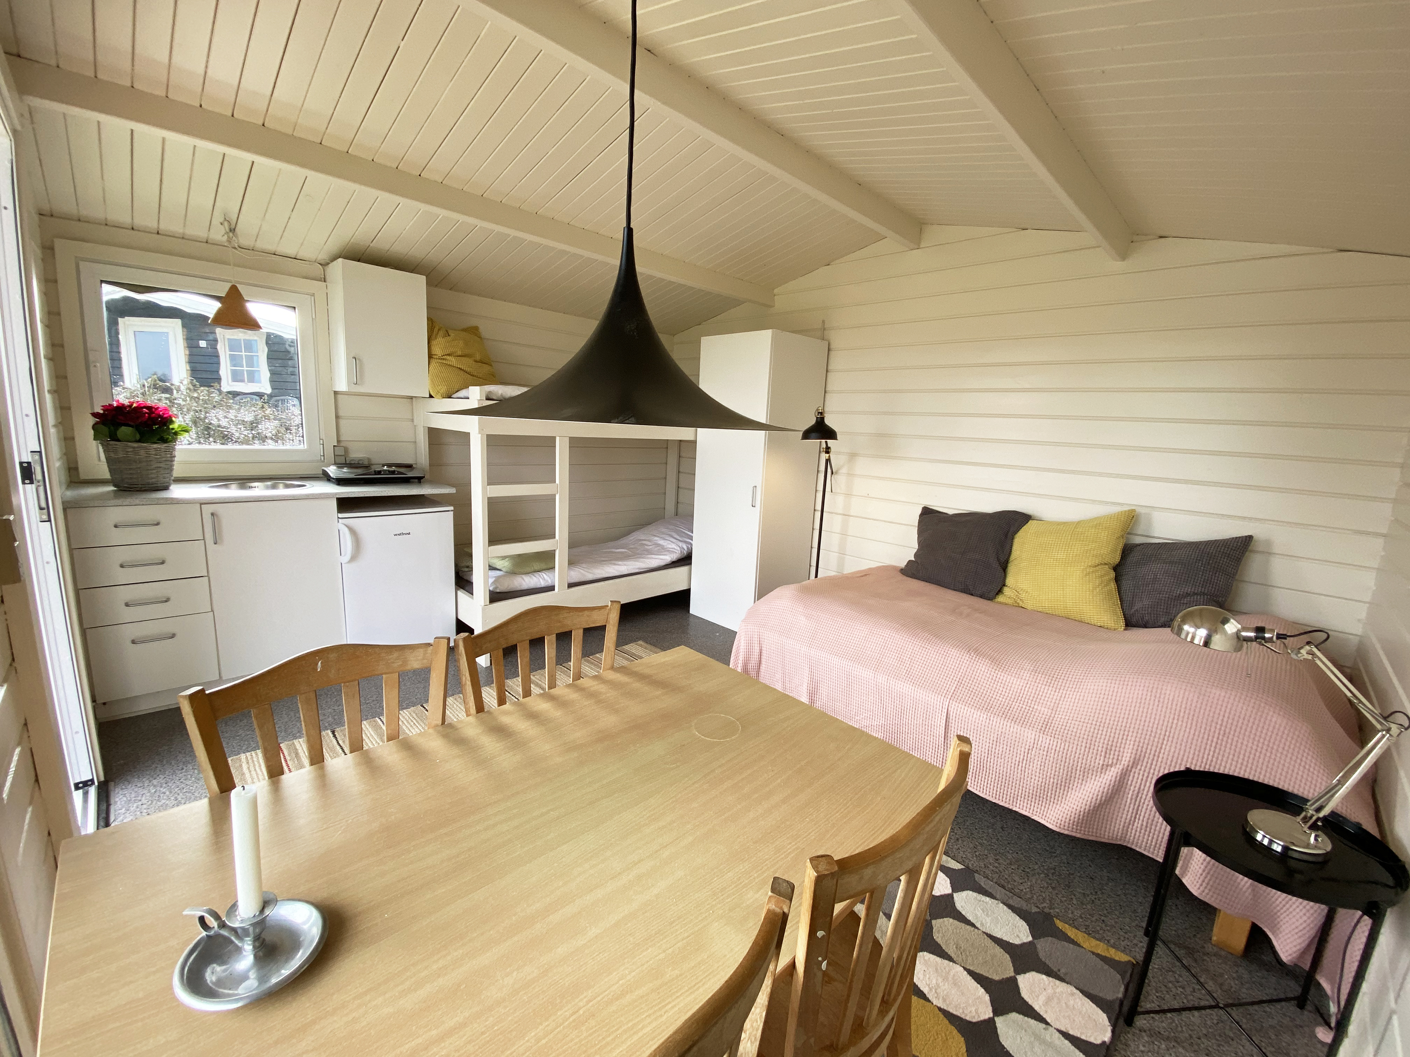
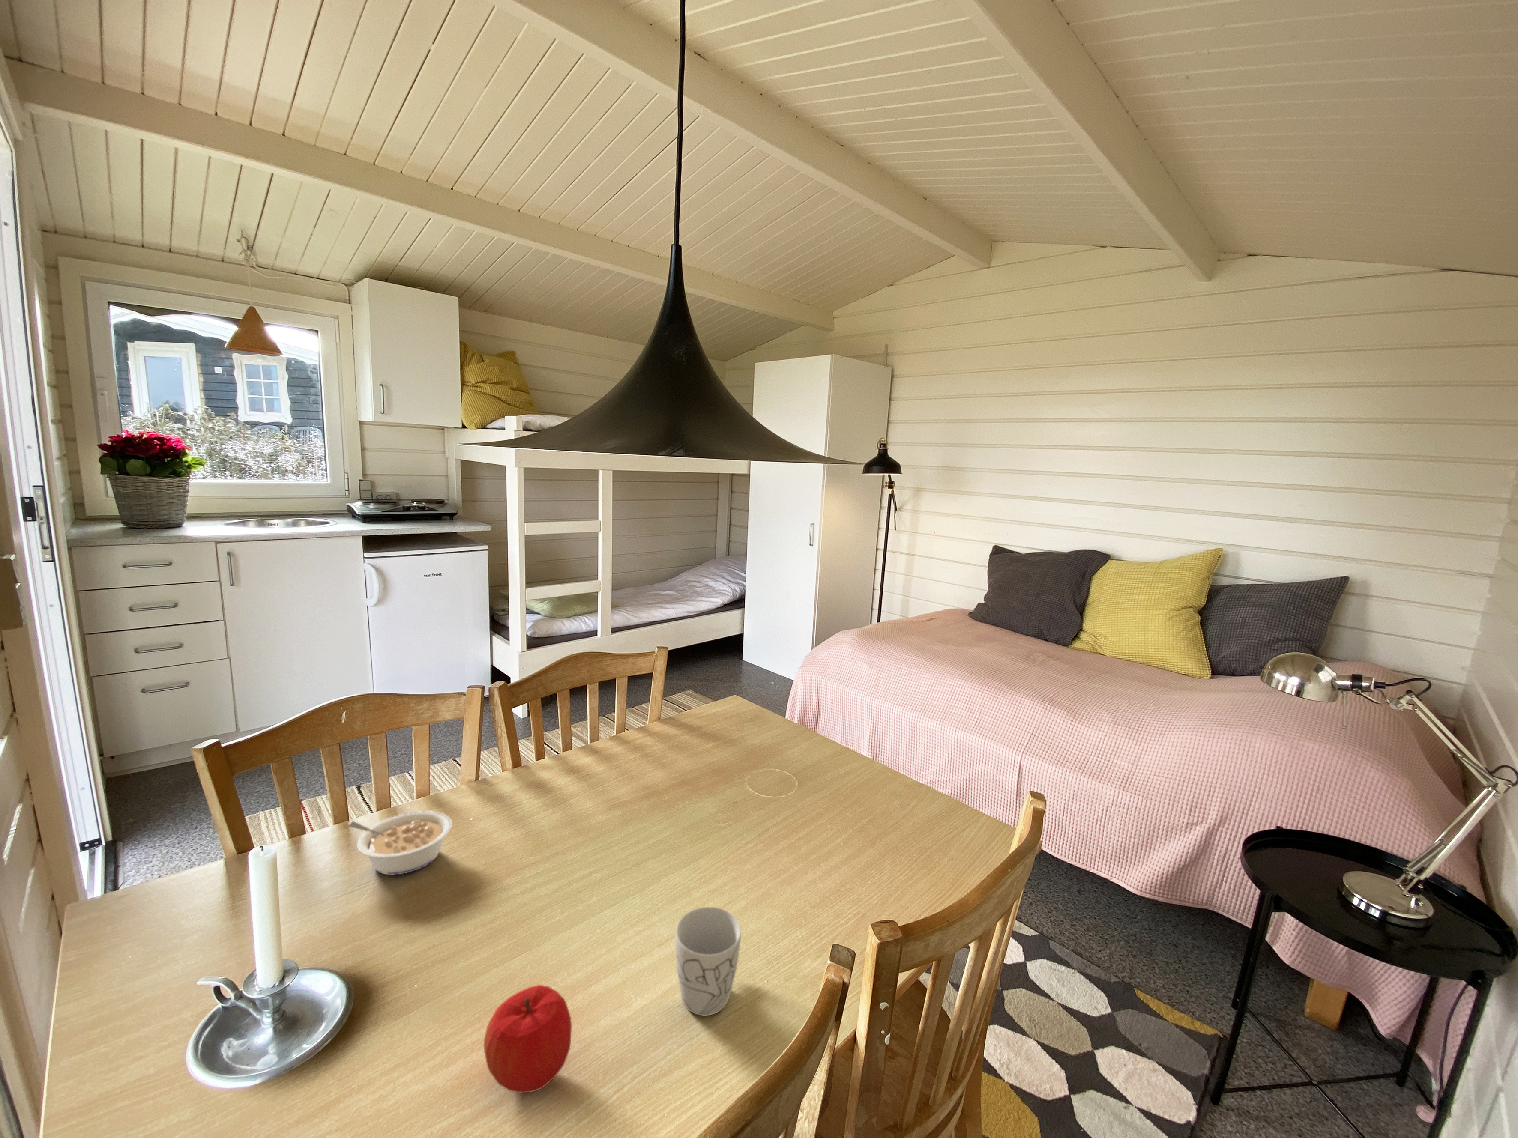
+ fruit (528, 1038)
+ mug (710, 954)
+ legume (403, 844)
